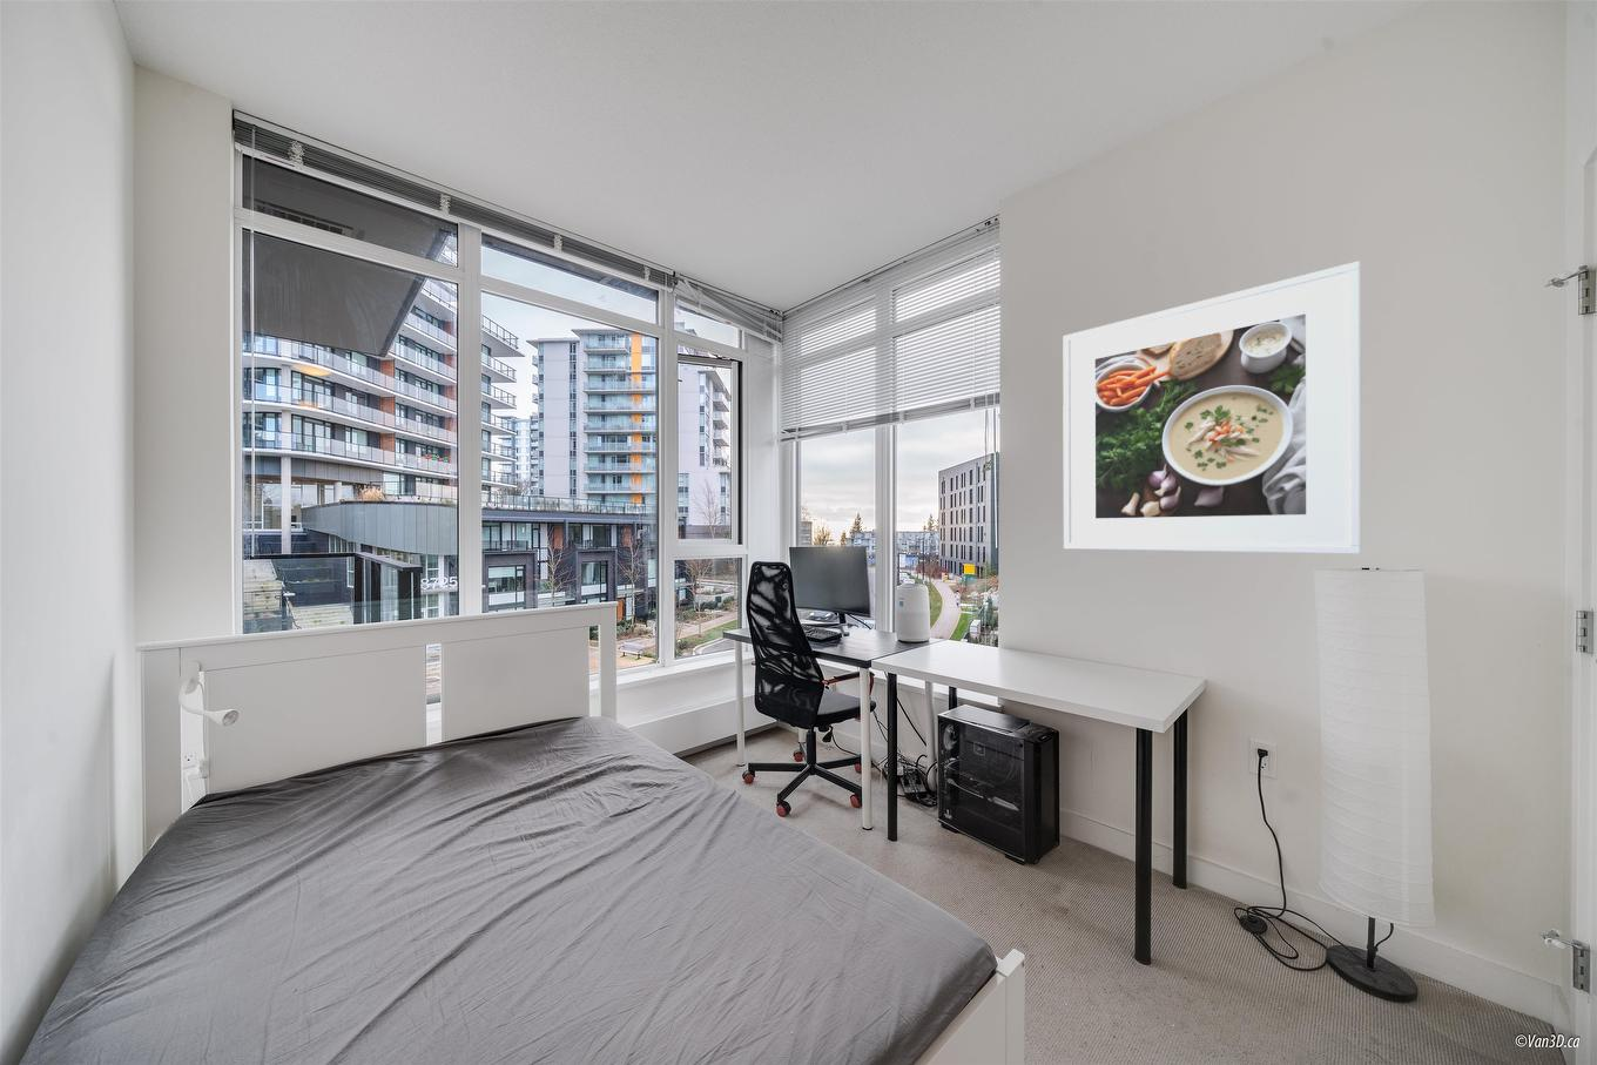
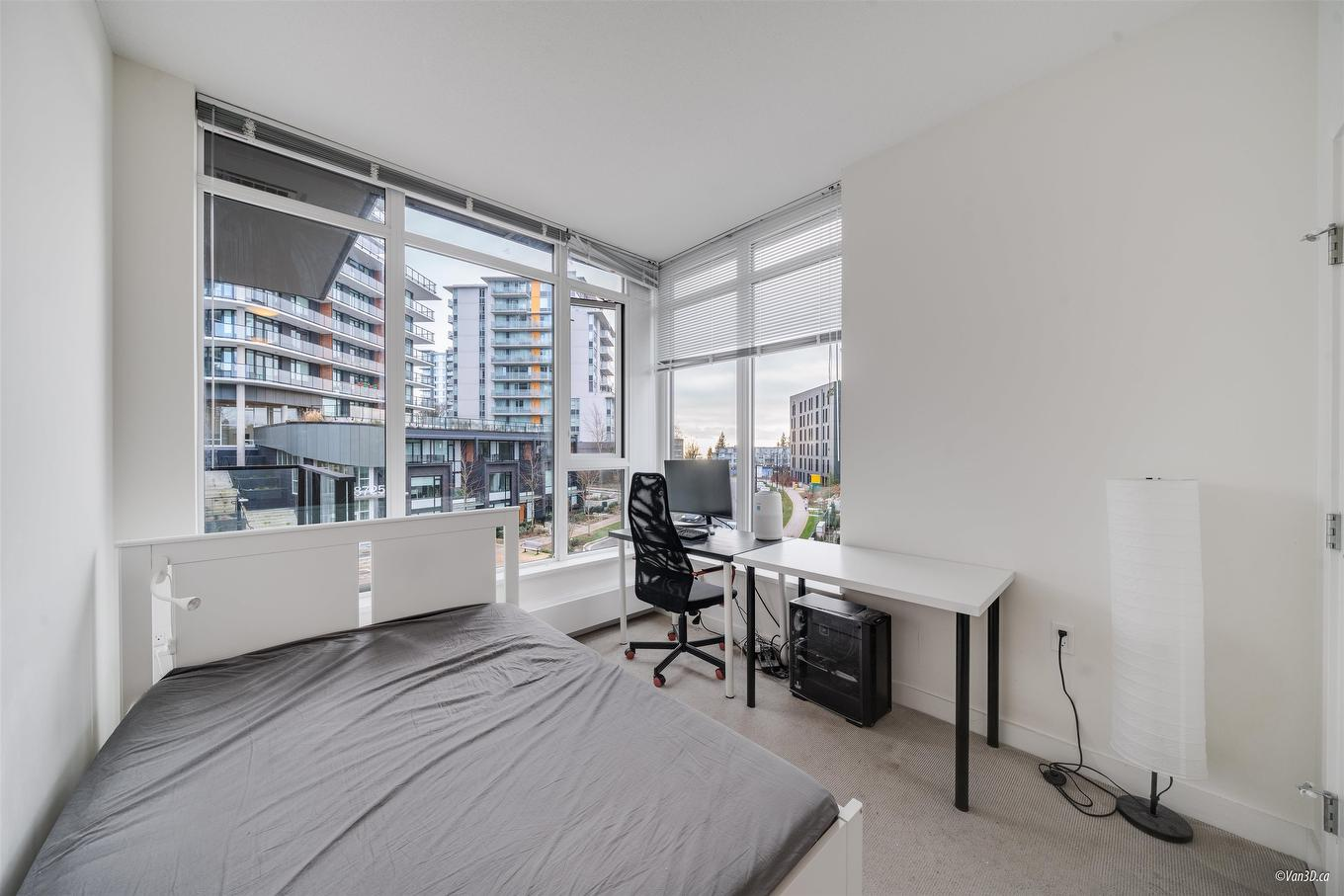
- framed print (1188, 428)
